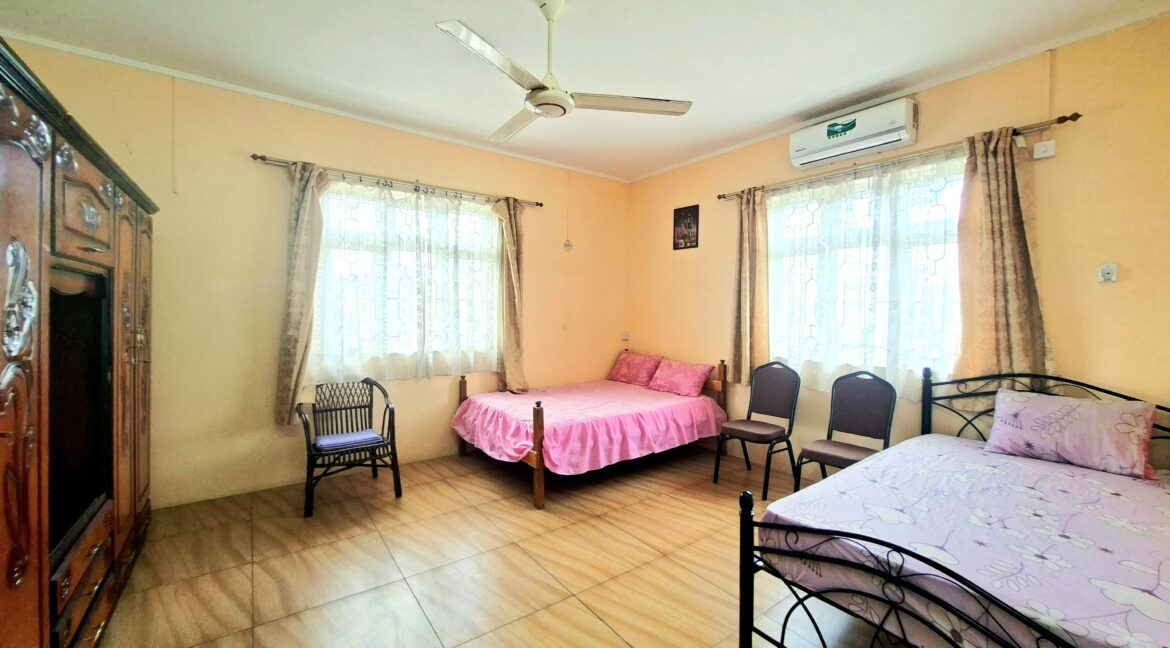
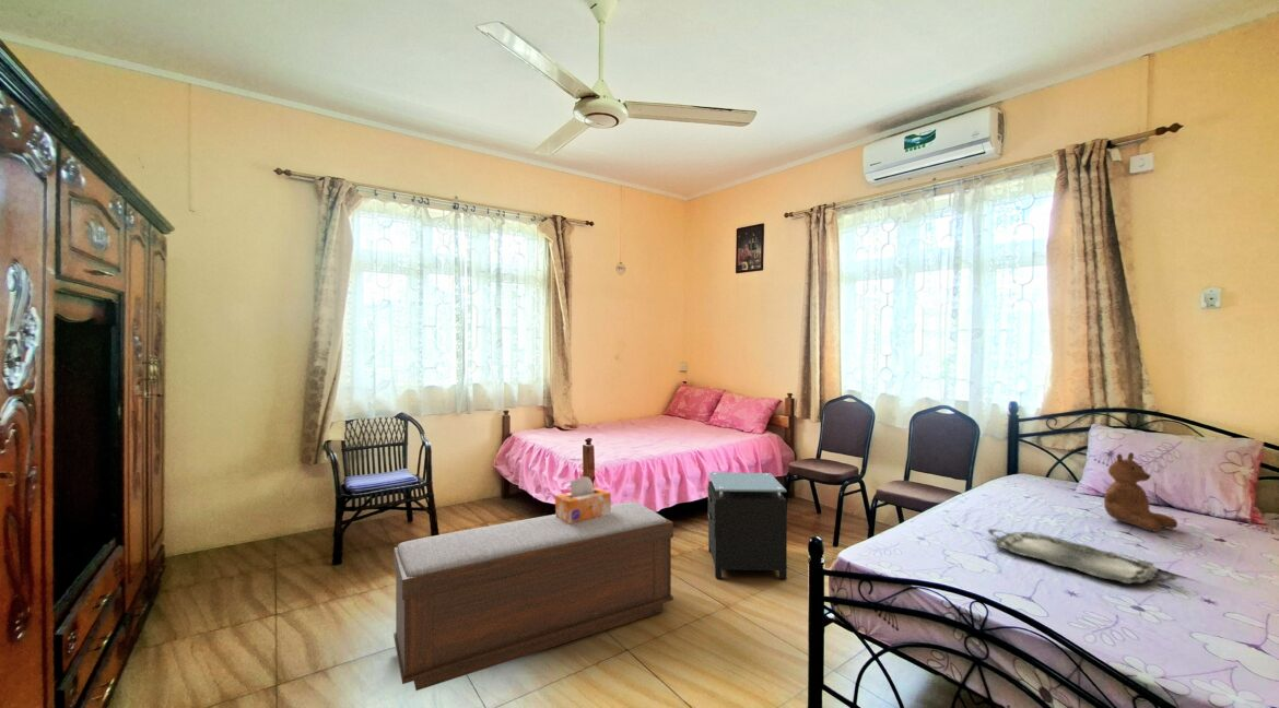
+ bench (542, 577)
+ nightstand (744, 521)
+ serving tray (1070, 554)
+ teddy bear (1138, 489)
+ tissue box (583, 496)
